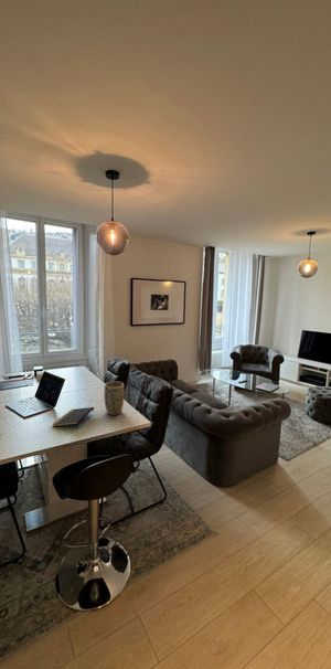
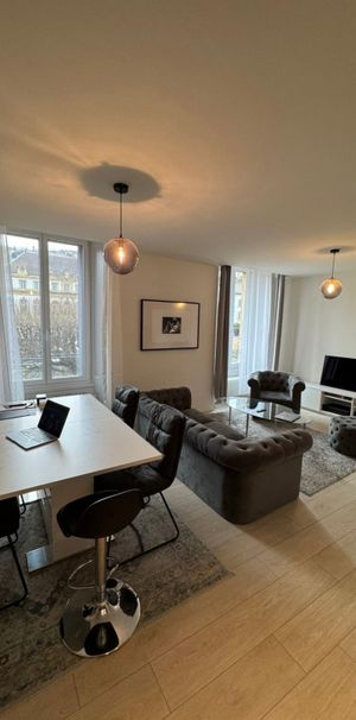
- plant pot (114, 397)
- notepad (74, 415)
